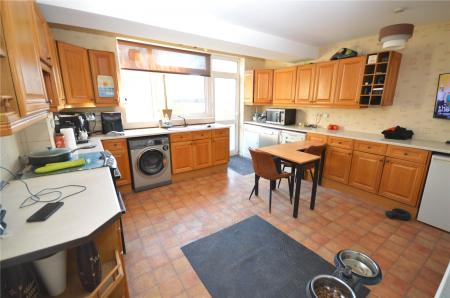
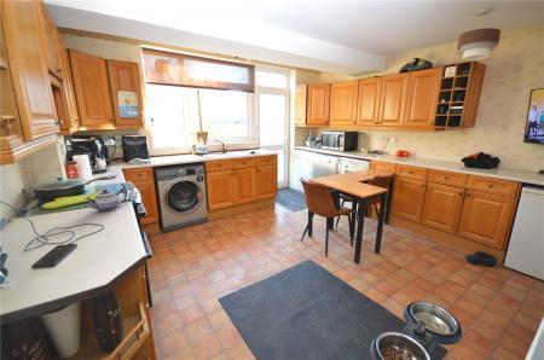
+ teapot (106, 199)
